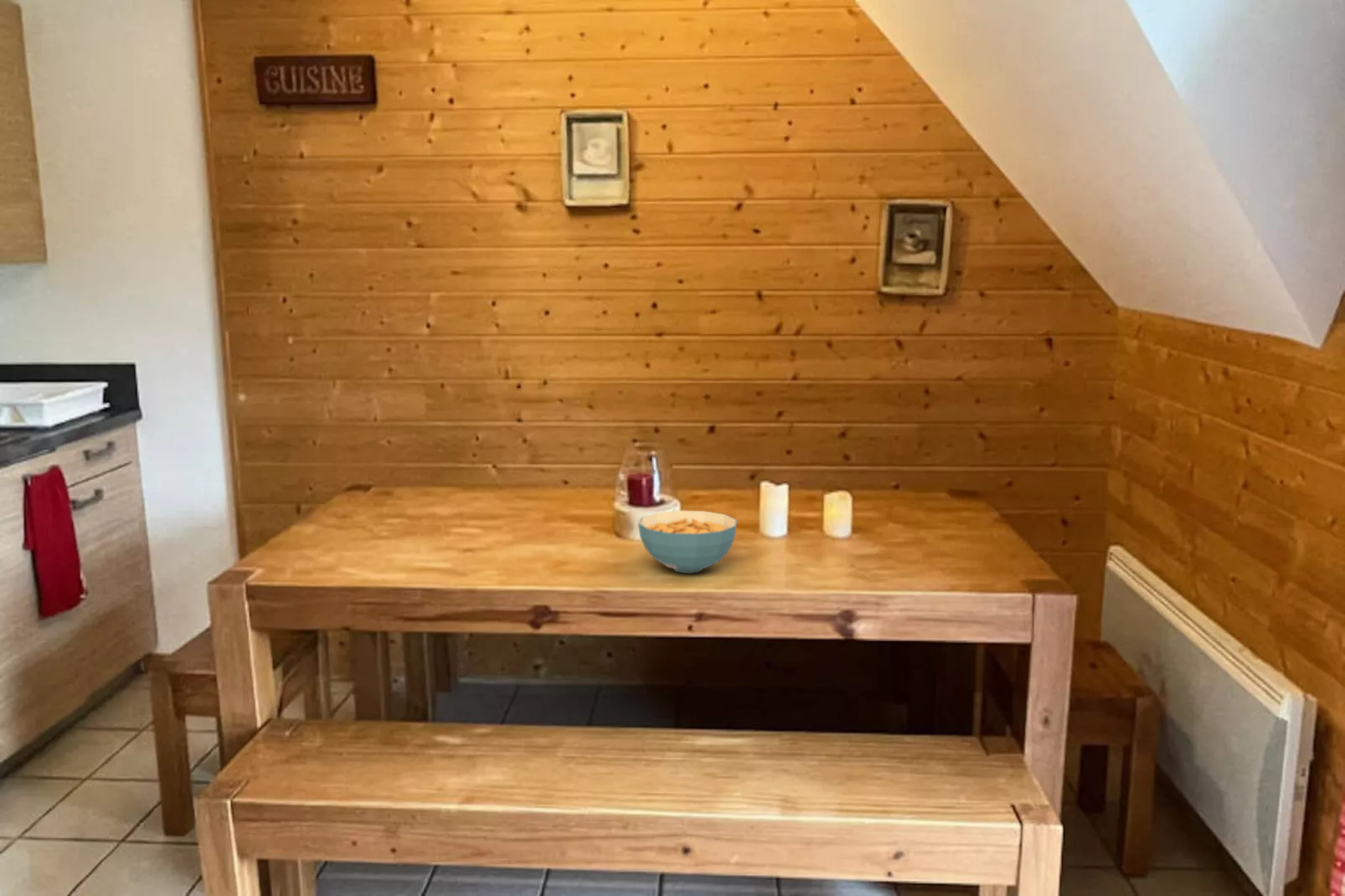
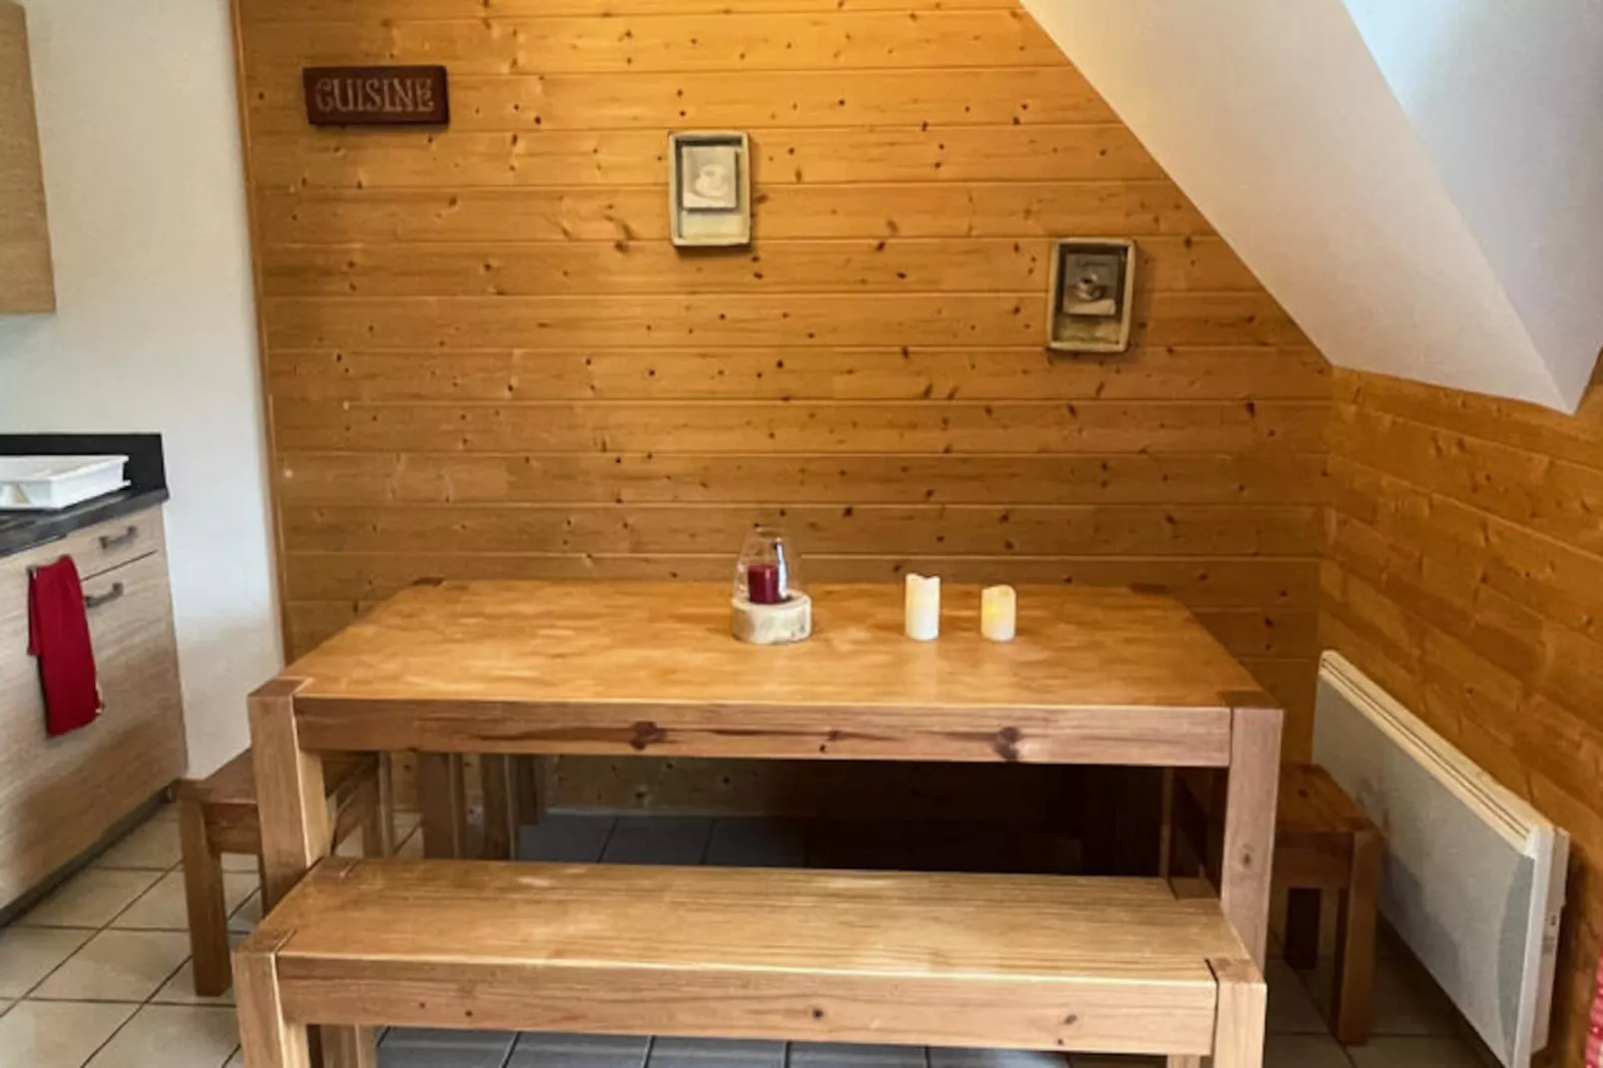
- cereal bowl (688, 545)
